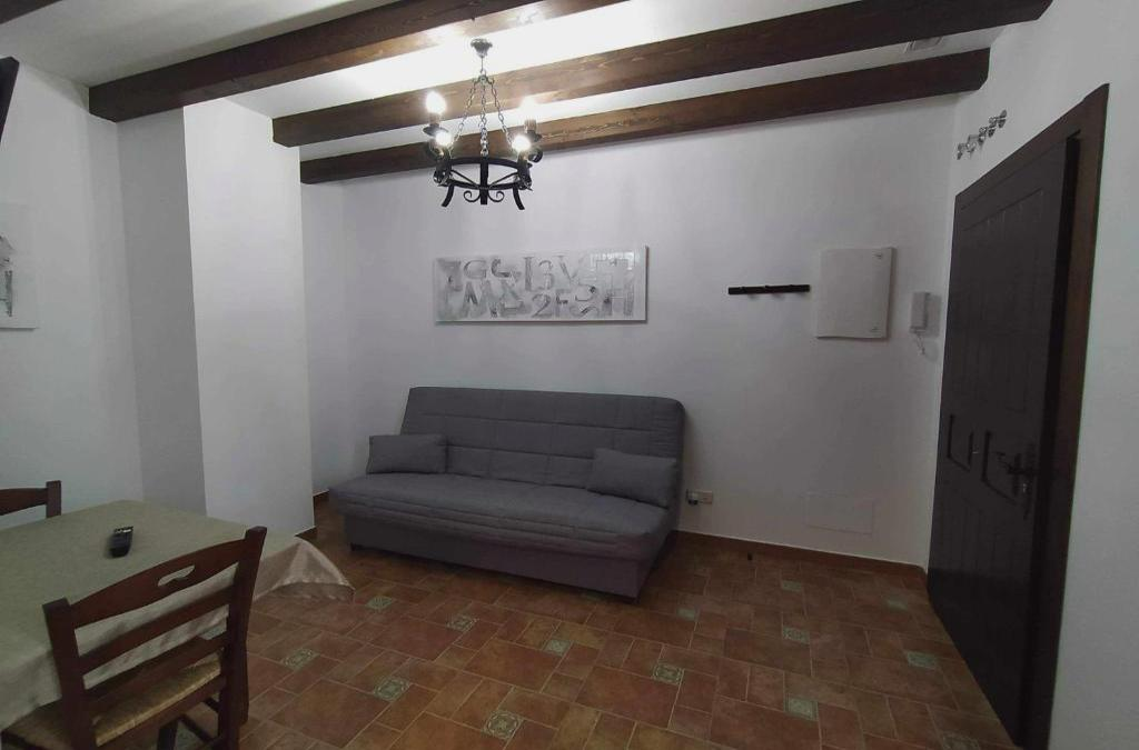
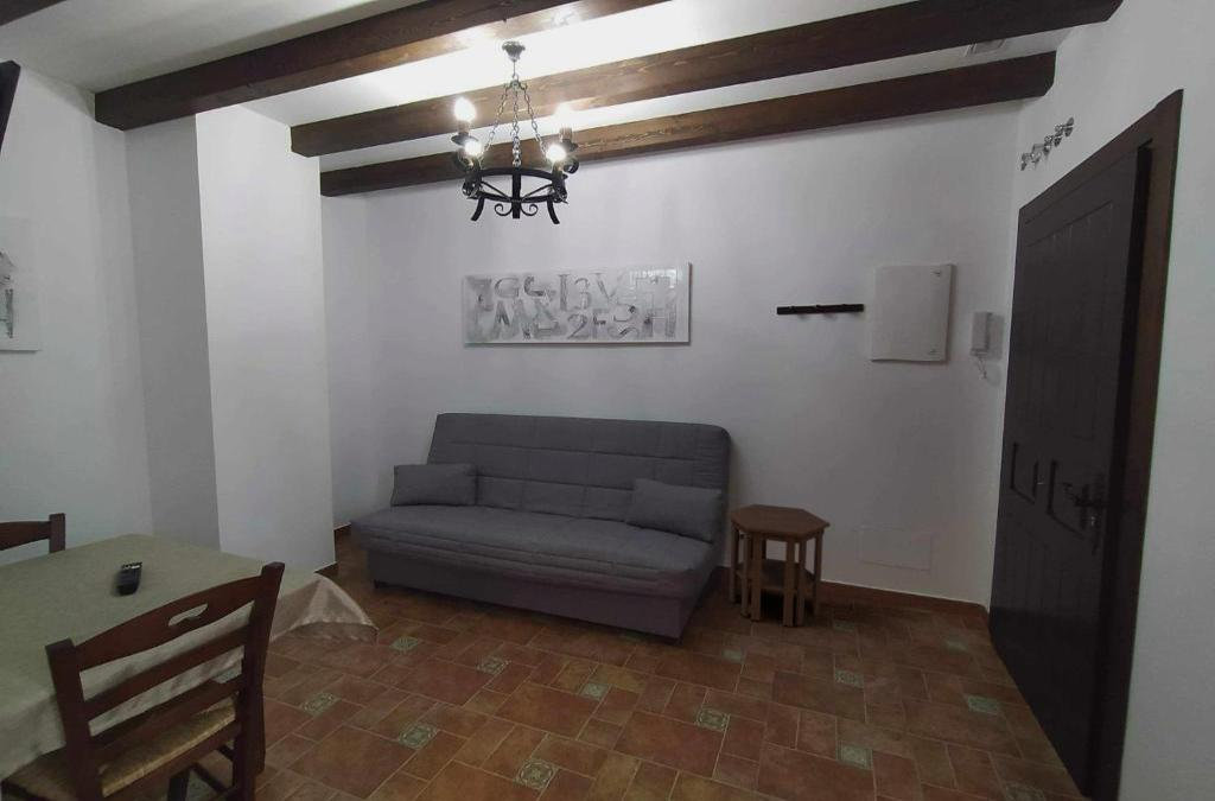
+ side table (775, 561)
